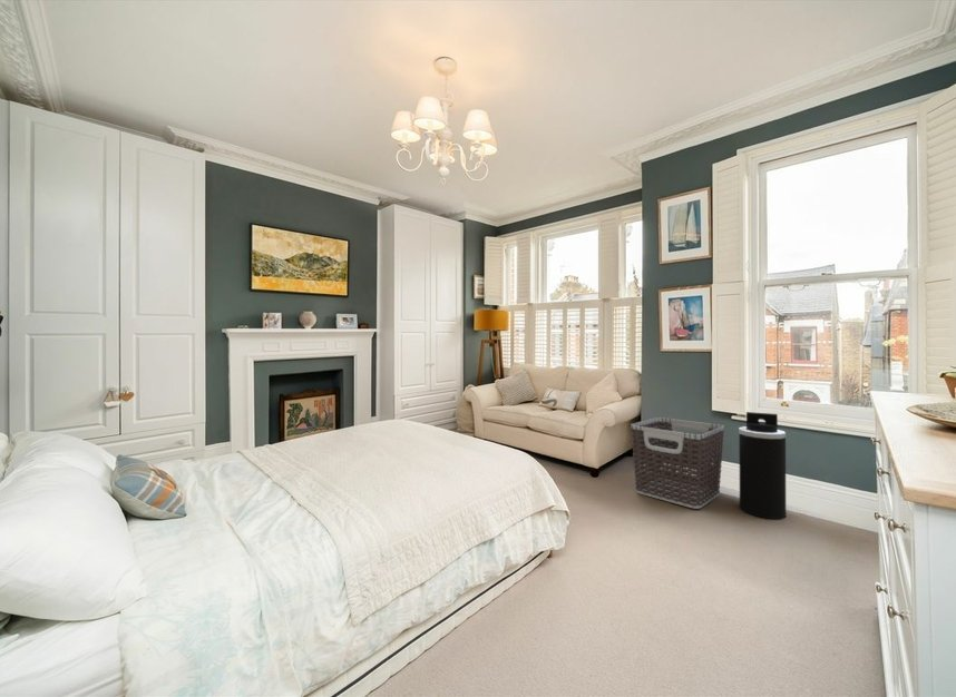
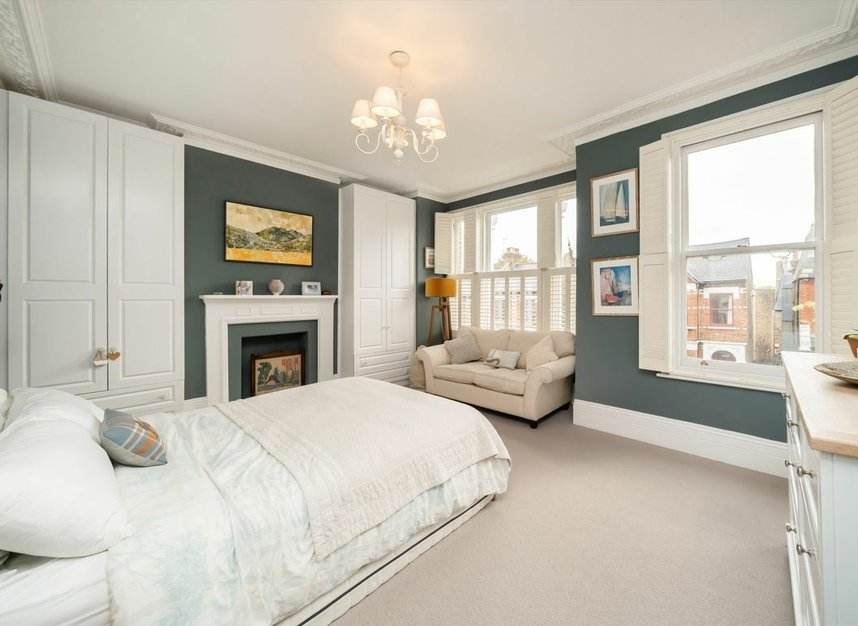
- clothes hamper (676, 459)
- trash can (761, 462)
